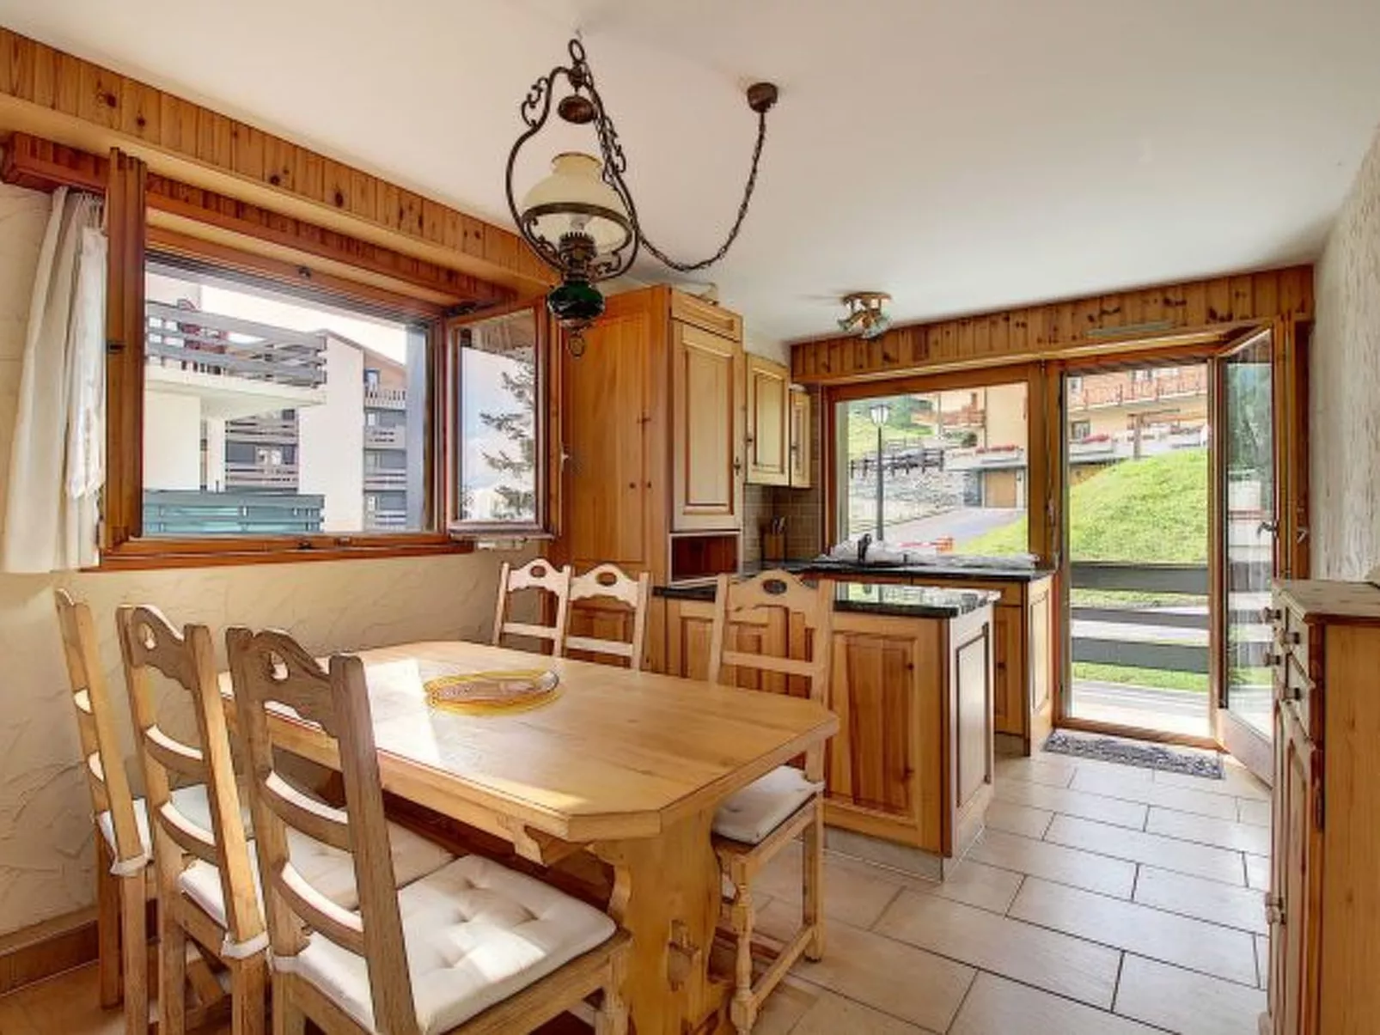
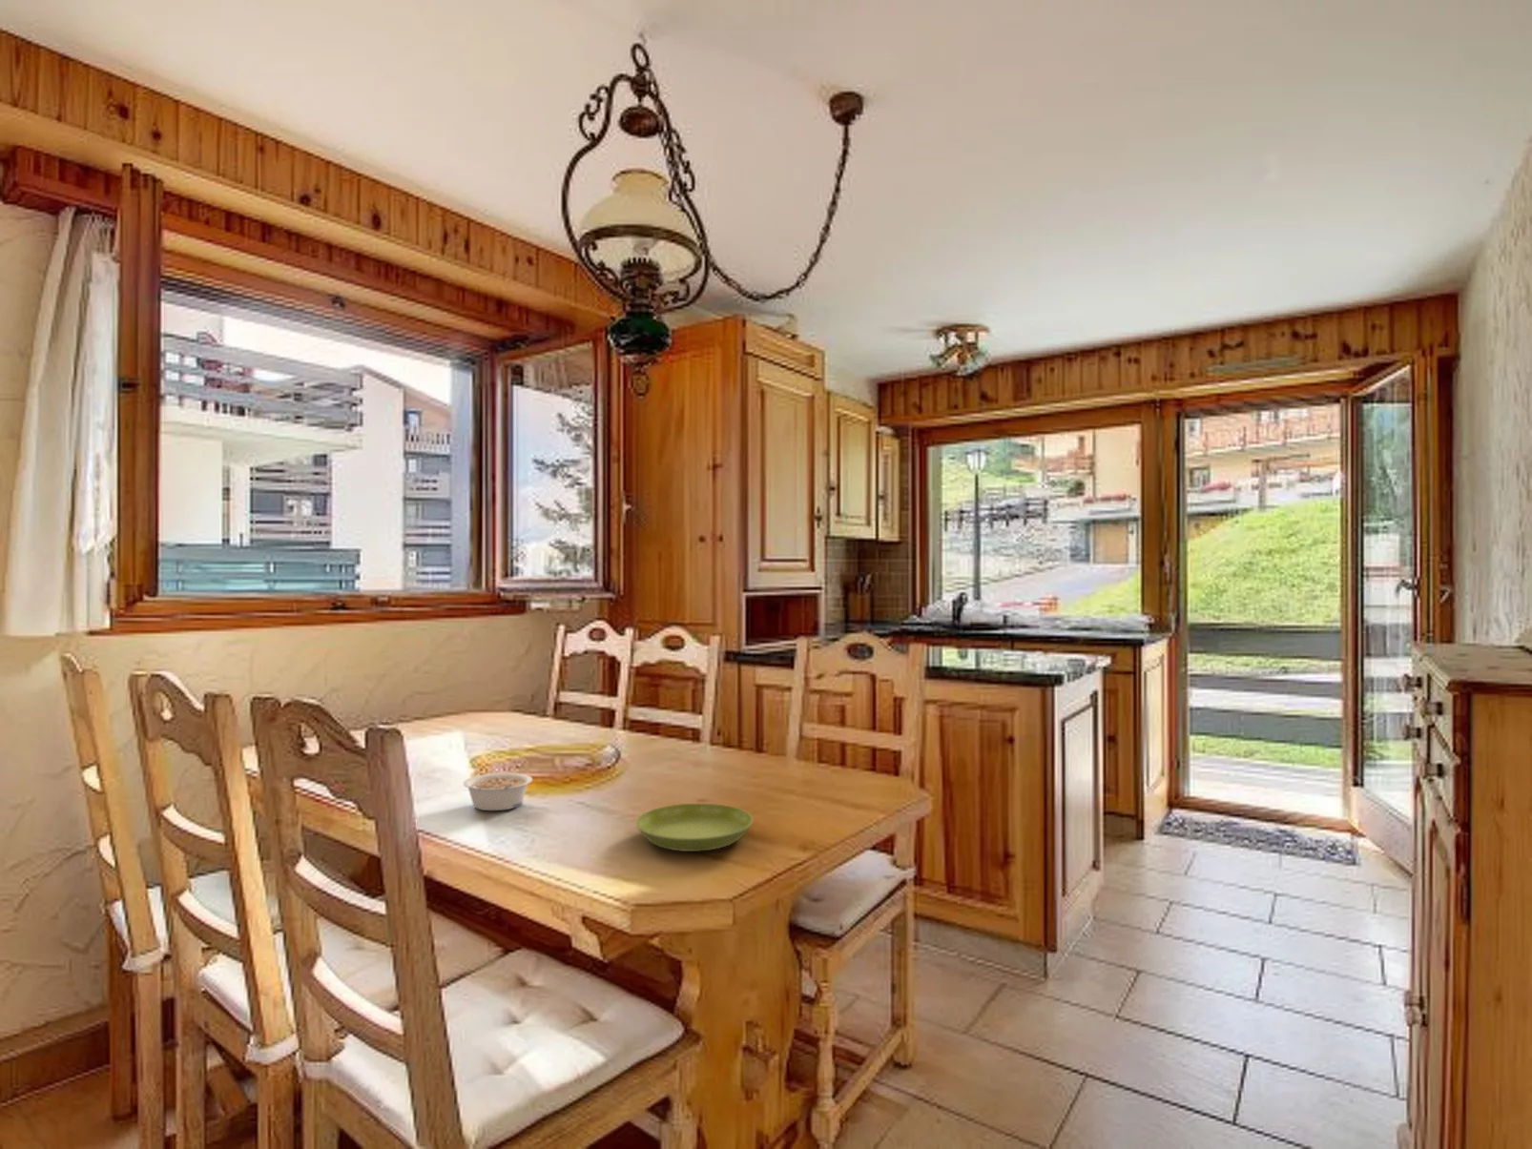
+ saucer (694, 828)
+ legume (500, 789)
